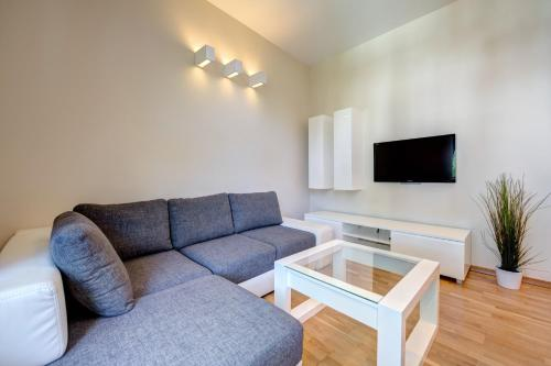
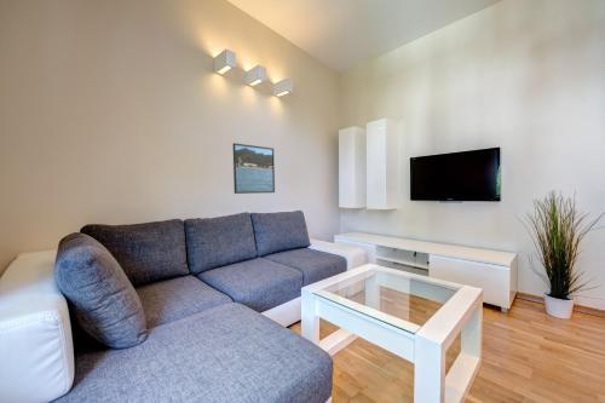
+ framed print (254, 169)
